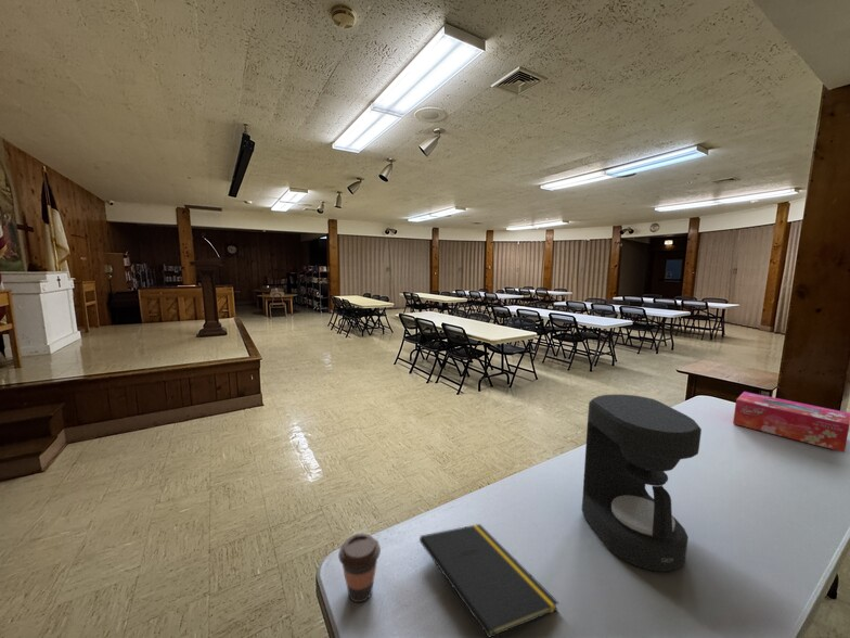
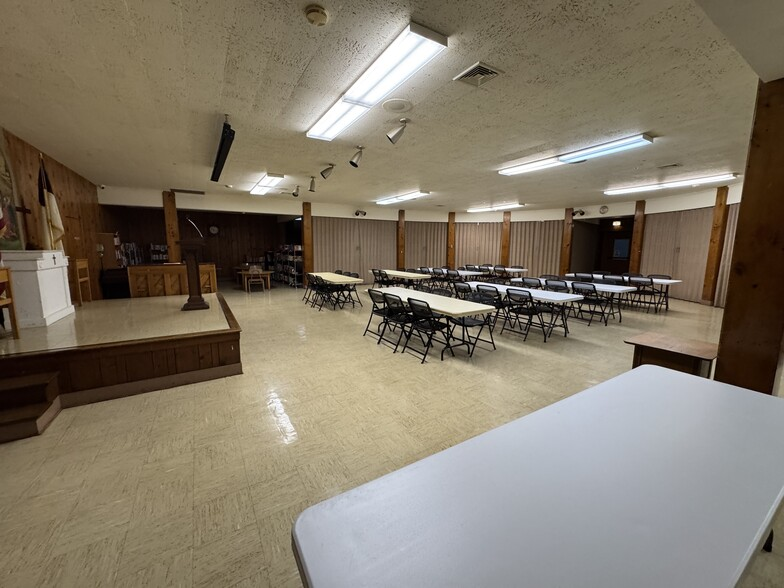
- coffee cup (360, 569)
- tissue box (788, 418)
- notepad (482, 570)
- coffee maker (638, 473)
